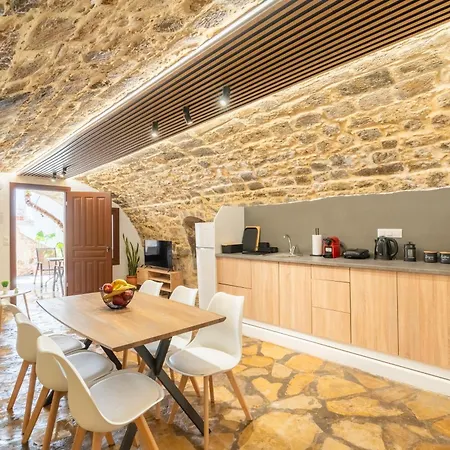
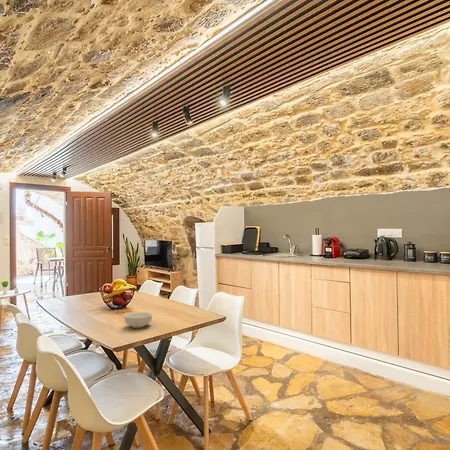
+ cereal bowl (138, 320)
